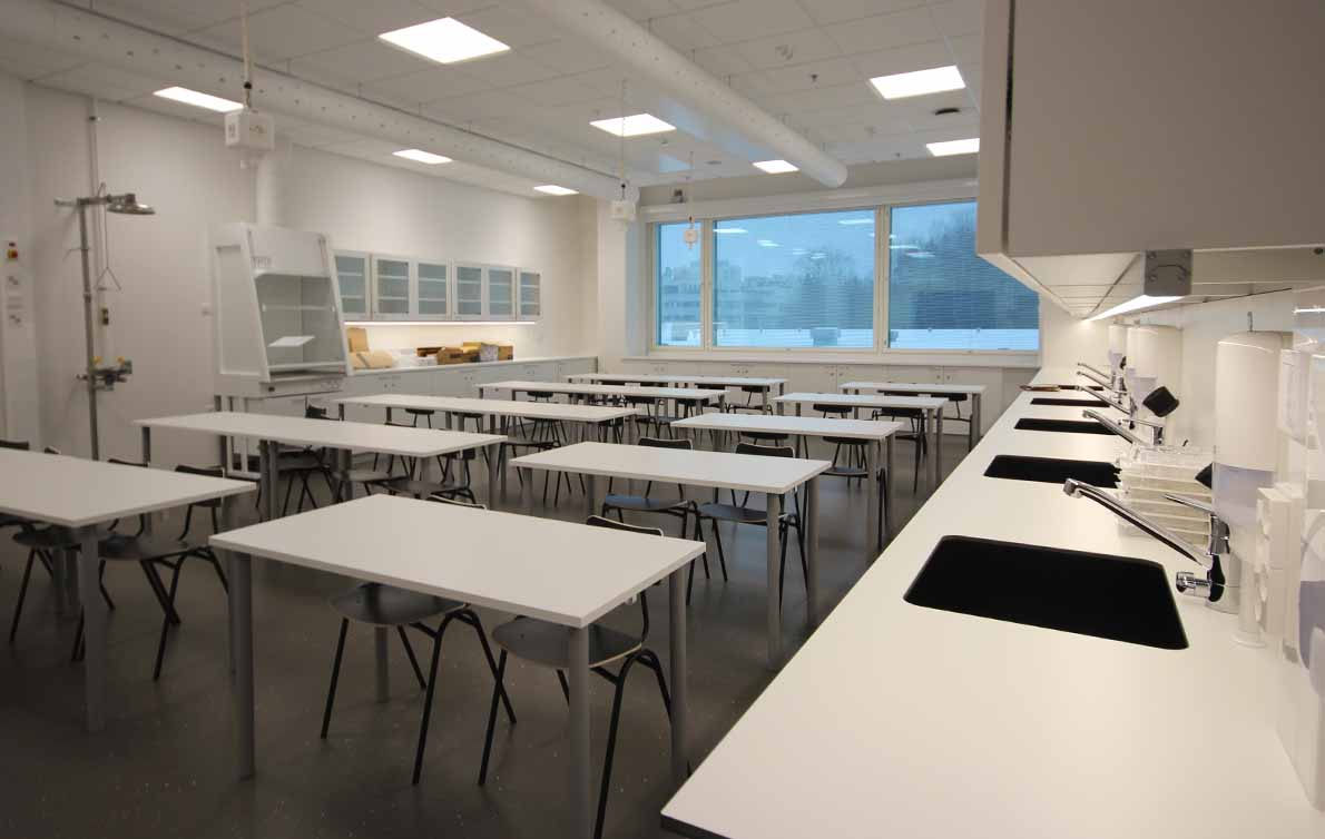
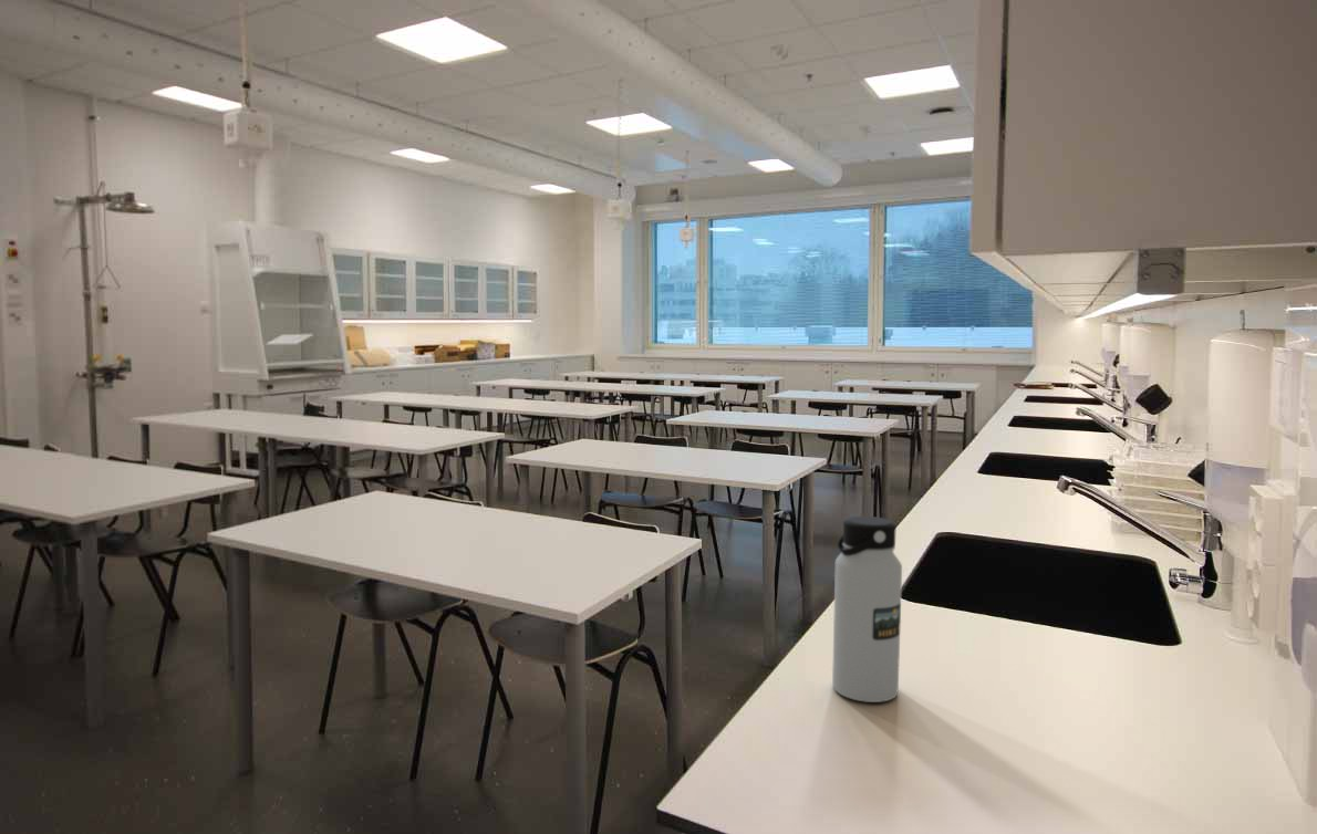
+ water bottle (867, 605)
